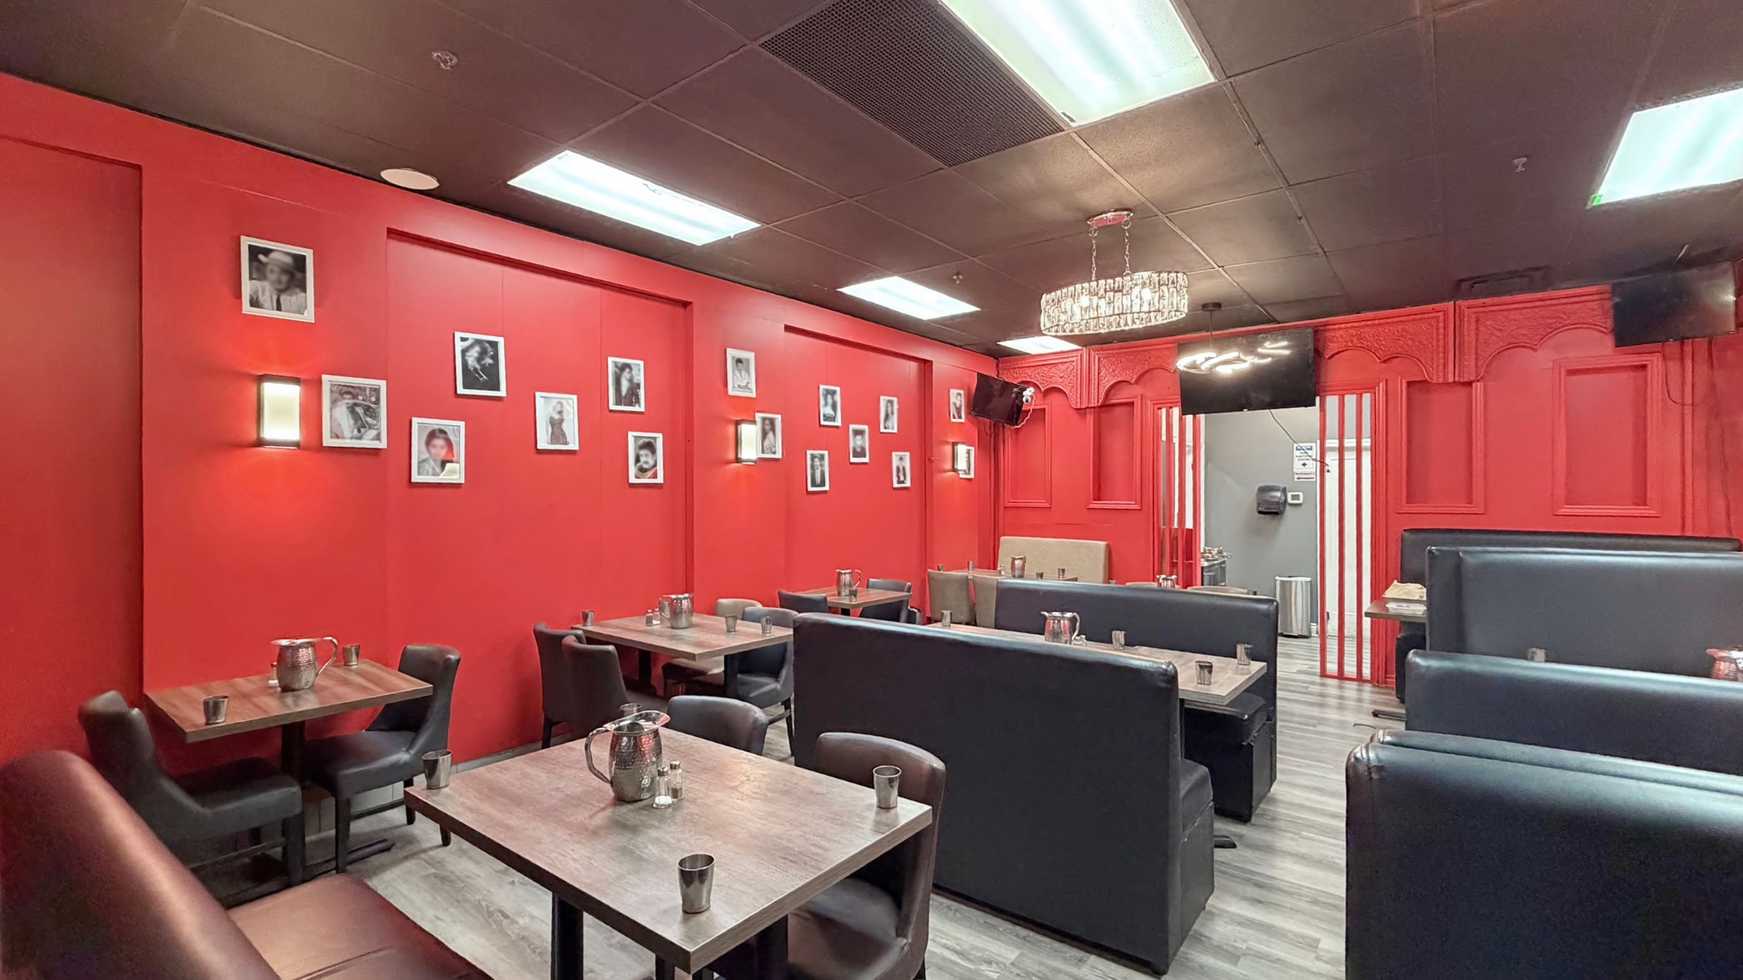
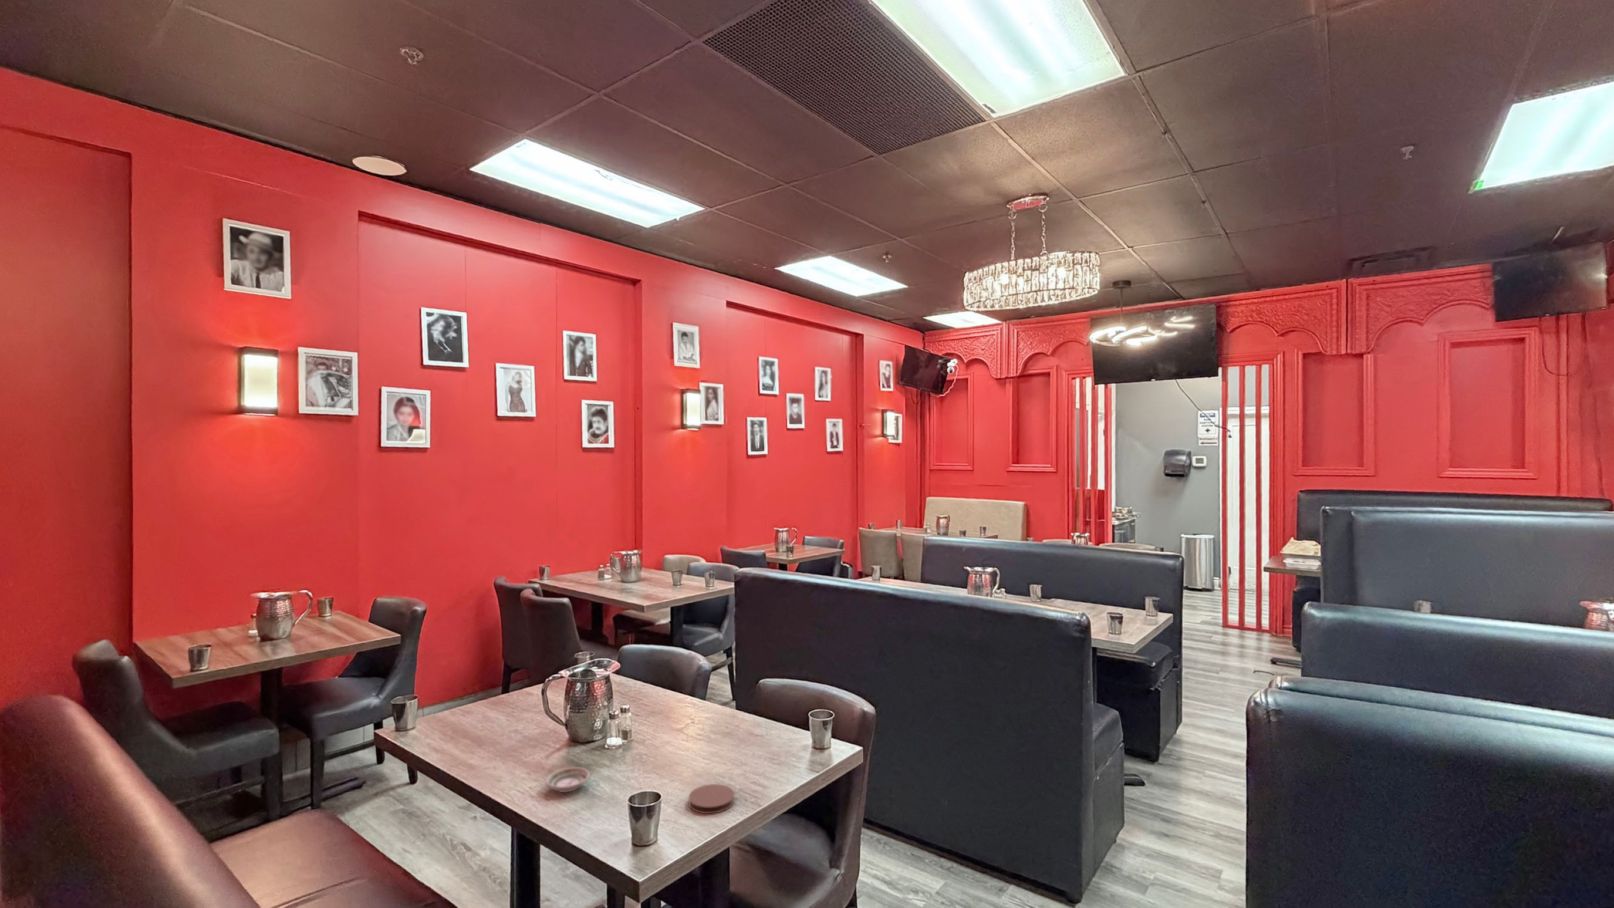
+ saucer (568, 782)
+ coaster (712, 798)
